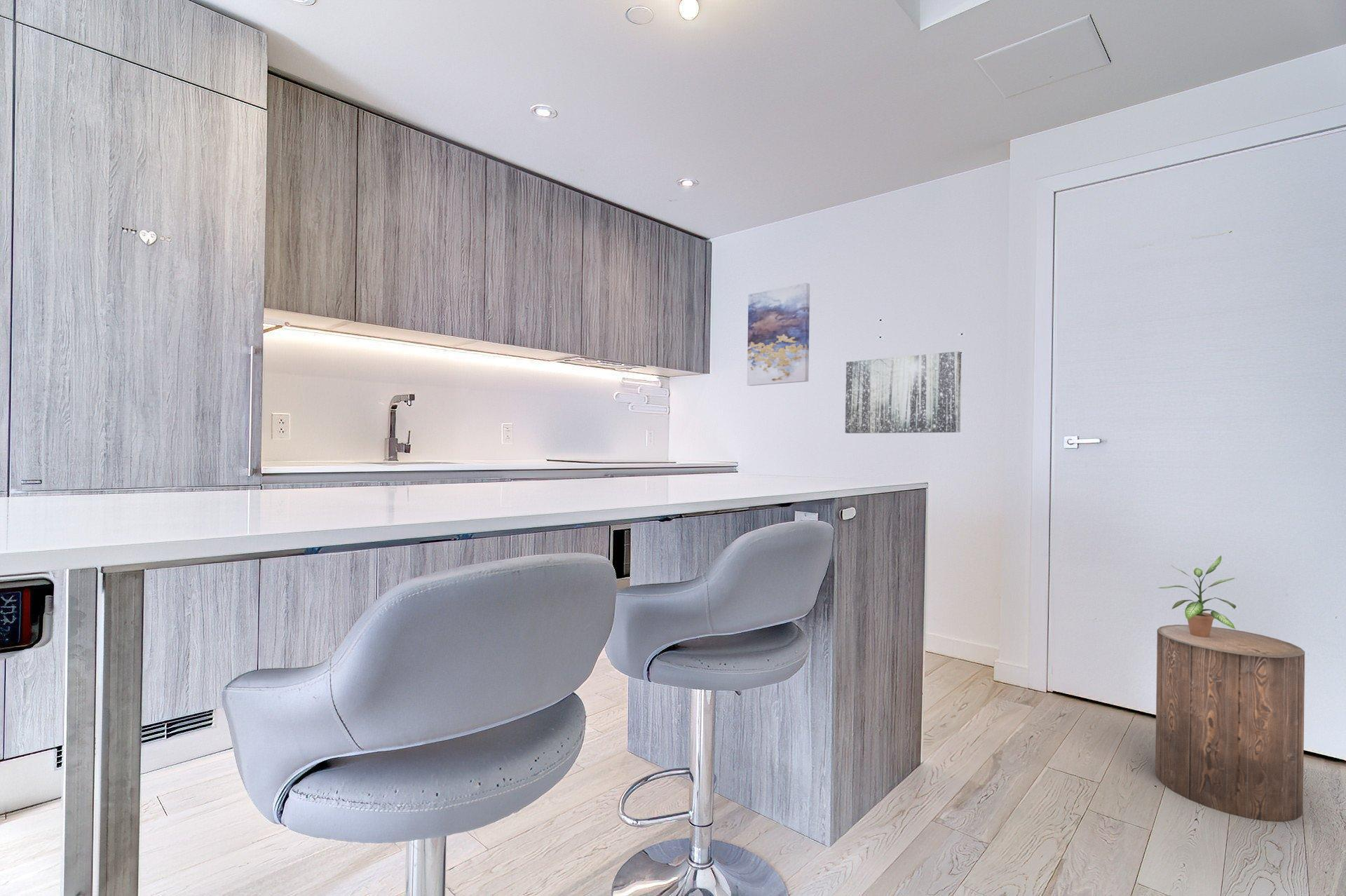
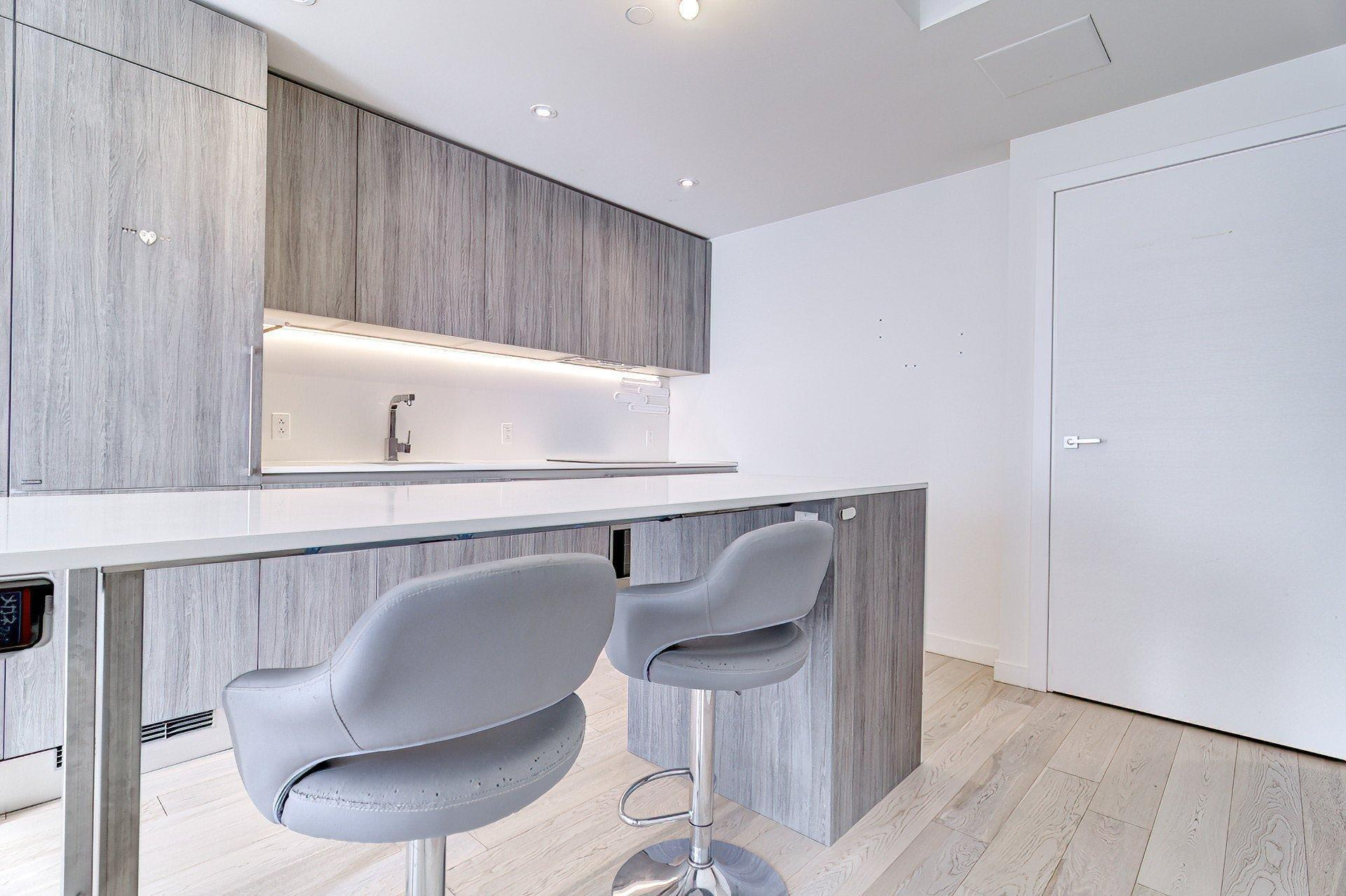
- wall art (777, 336)
- stool (1225, 714)
- wall art (899, 395)
- potted plant (1209, 599)
